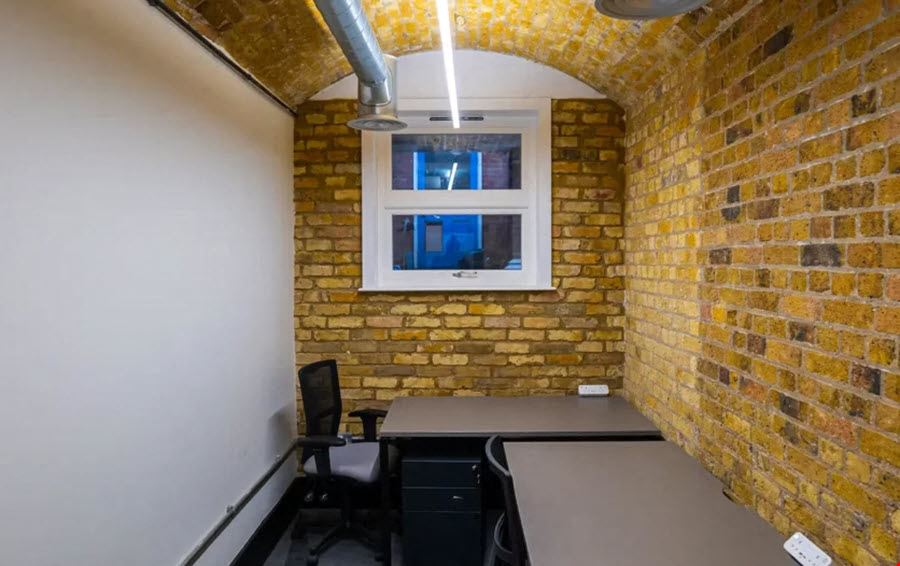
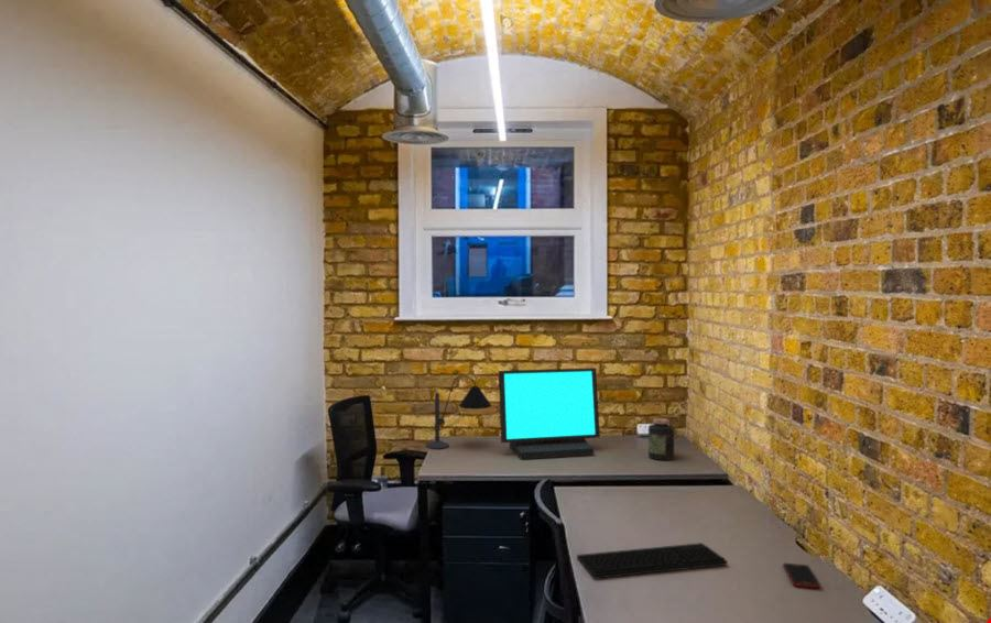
+ keyboard (651, 558)
+ desk lamp (459, 406)
+ jar (661, 438)
+ cell phone (801, 575)
+ monitor (548, 409)
